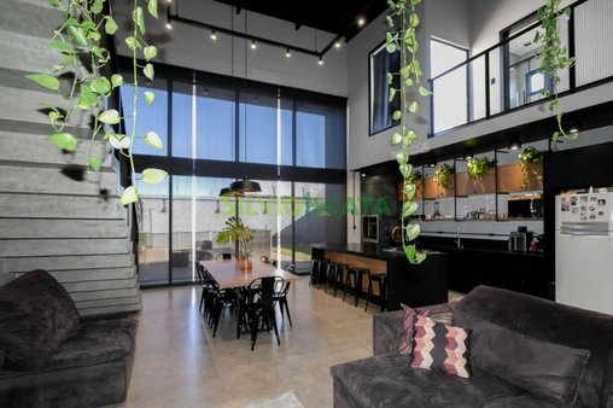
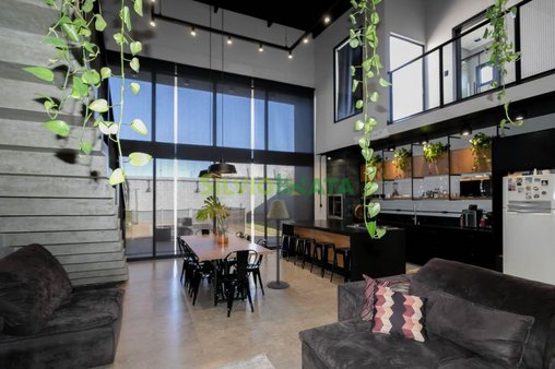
+ floor lamp (278, 242)
